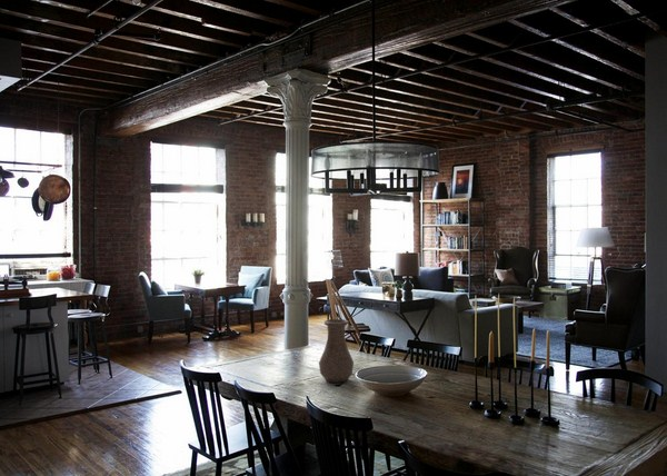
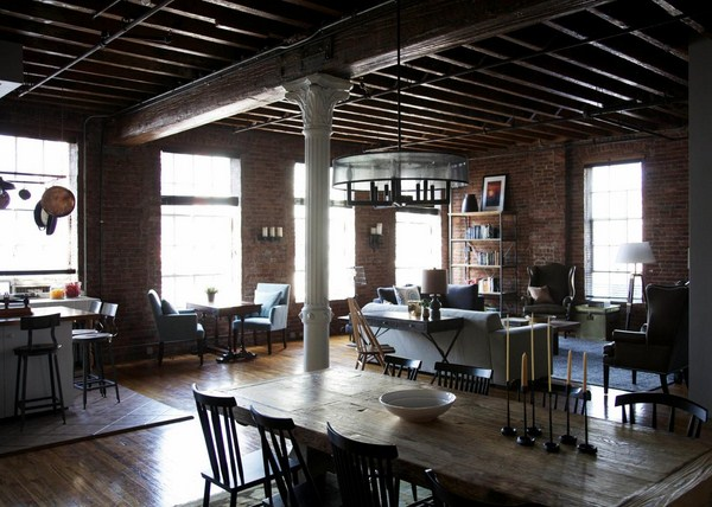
- vase (336, 349)
